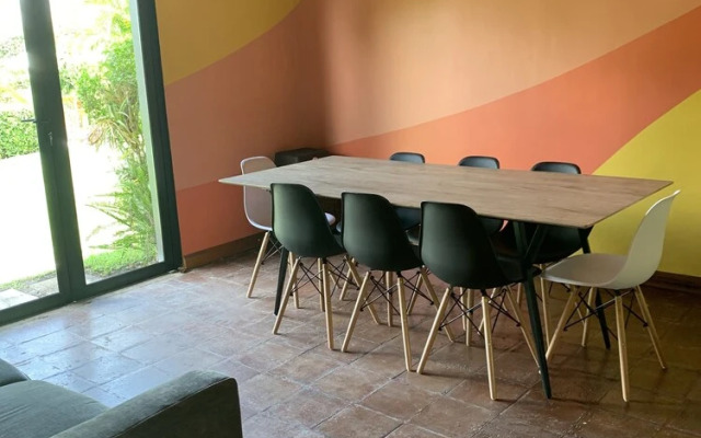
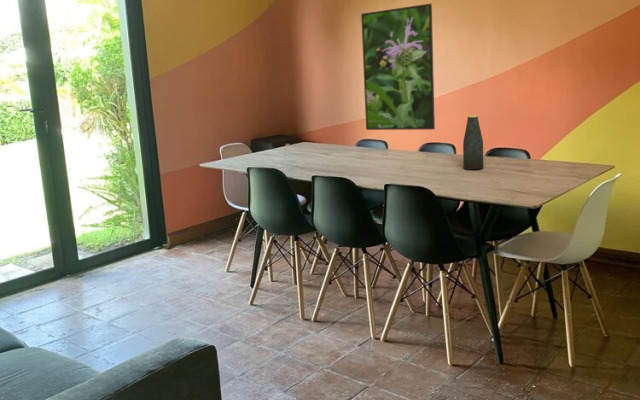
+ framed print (397, 70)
+ bottle (473, 142)
